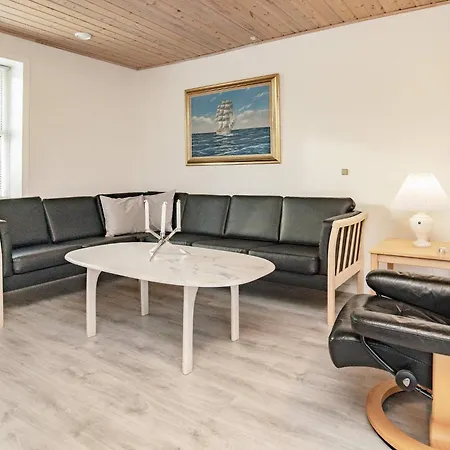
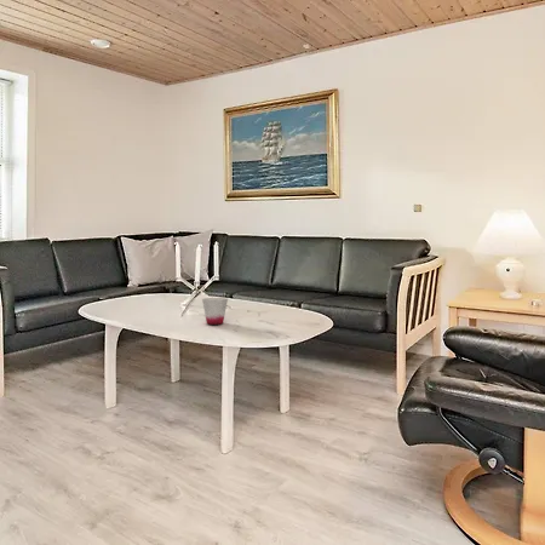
+ cup (214, 310)
